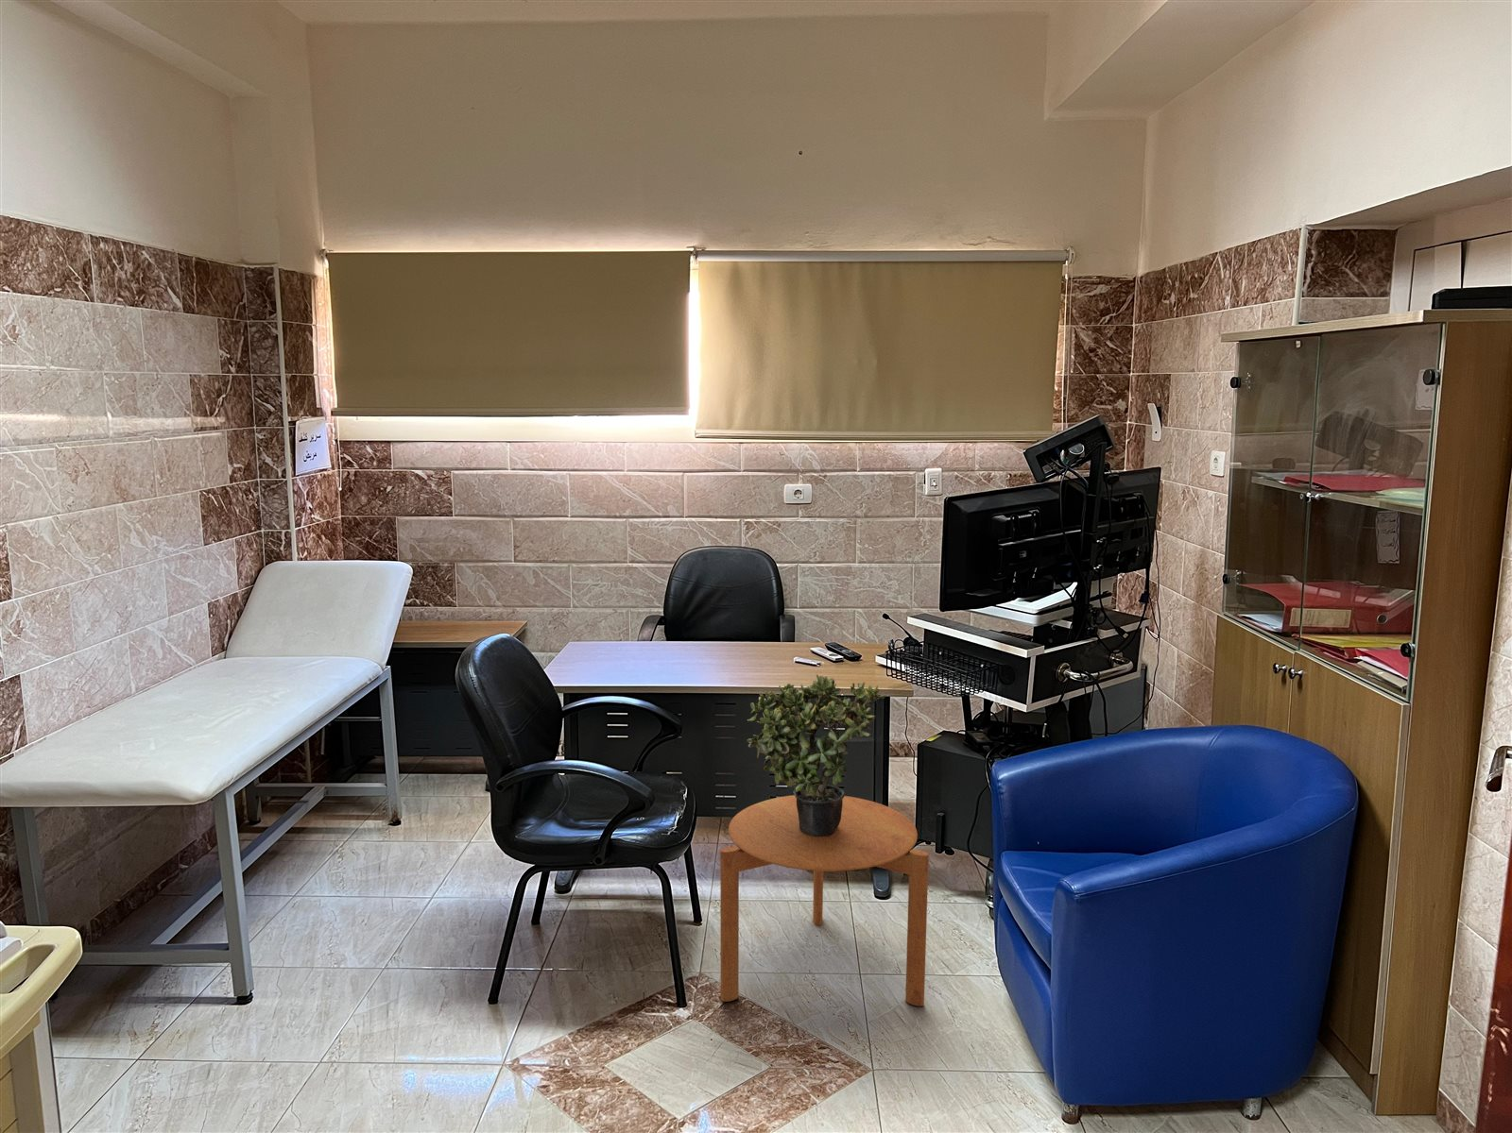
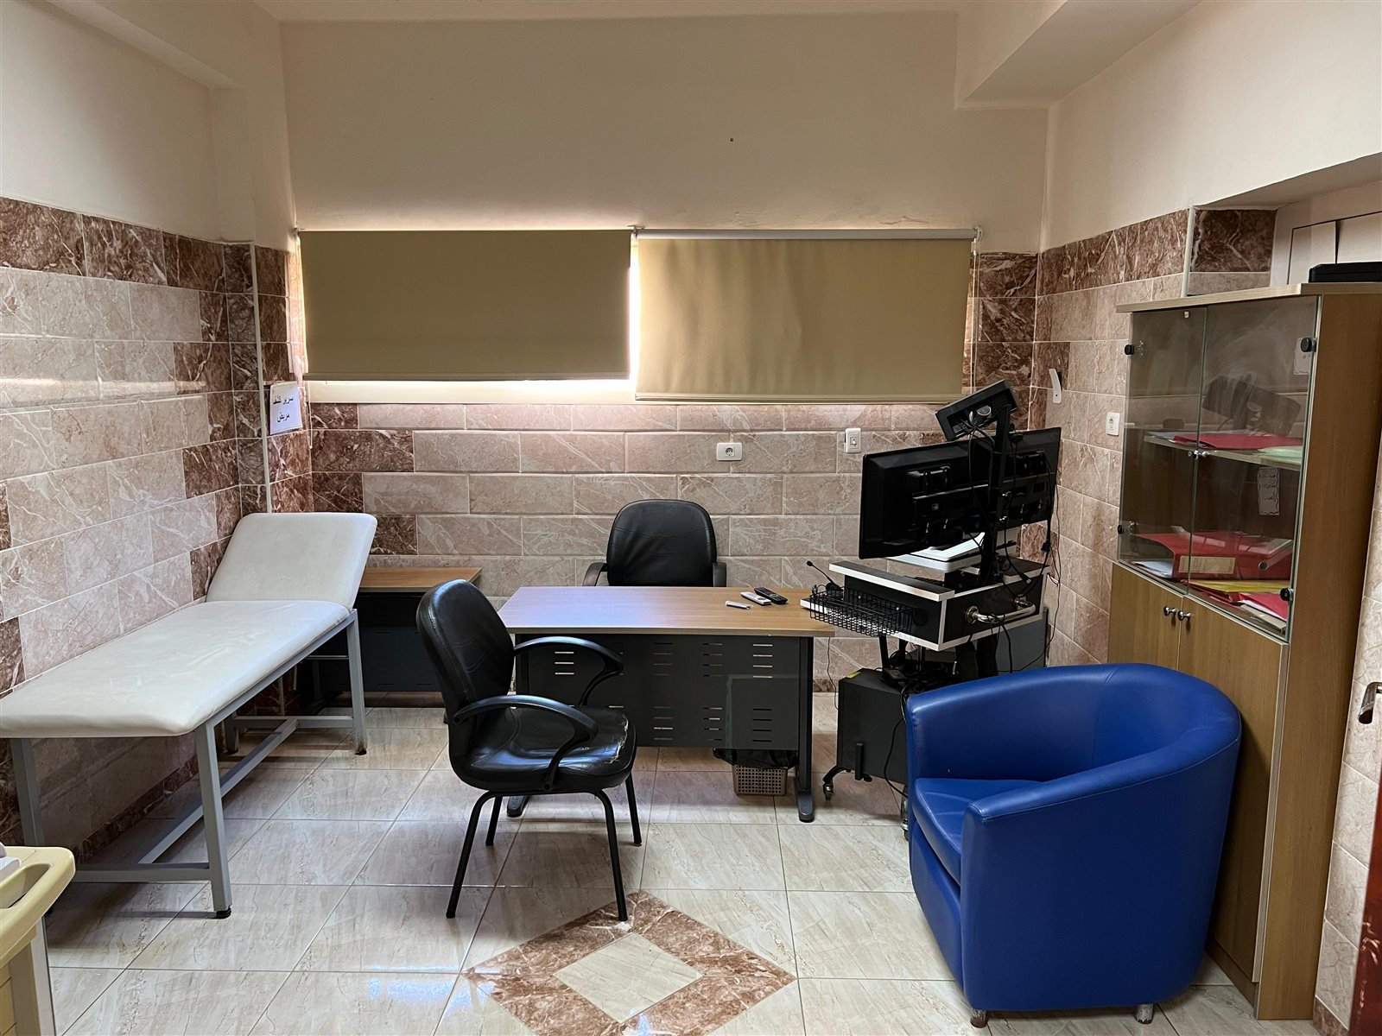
- side table (813, 901)
- potted plant (816, 751)
